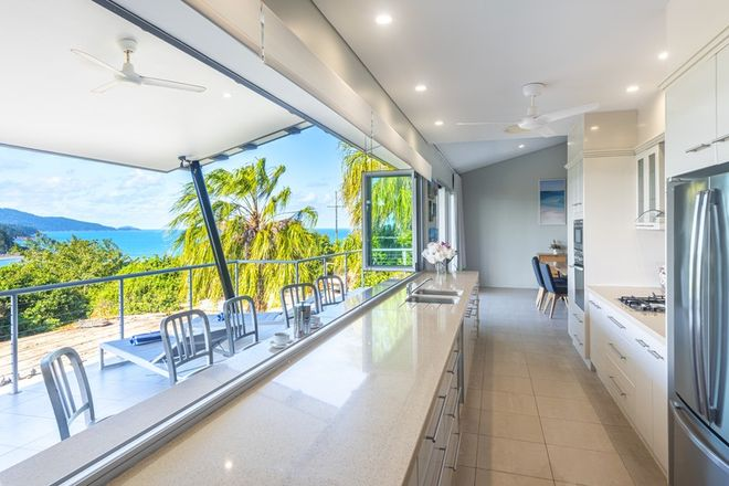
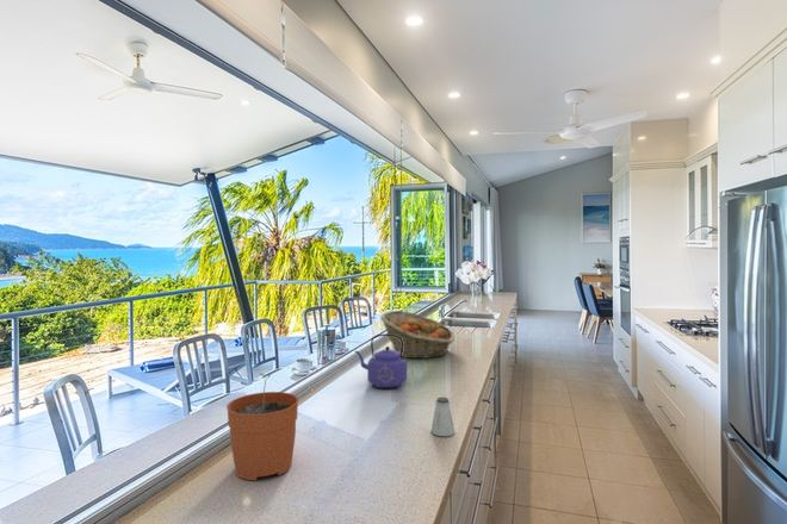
+ plant pot (264, 418)
+ fruit basket (417, 332)
+ saltshaker (442, 414)
+ kettle (380, 358)
